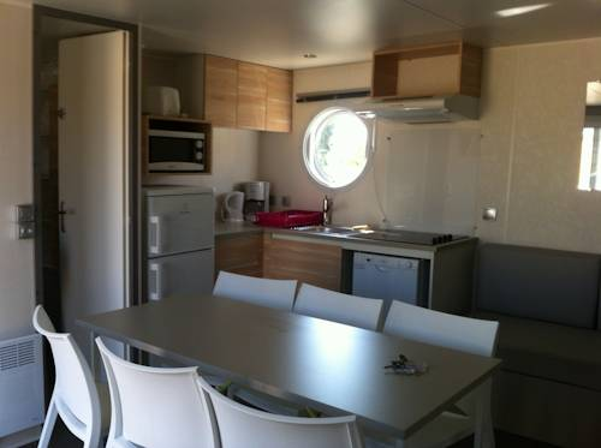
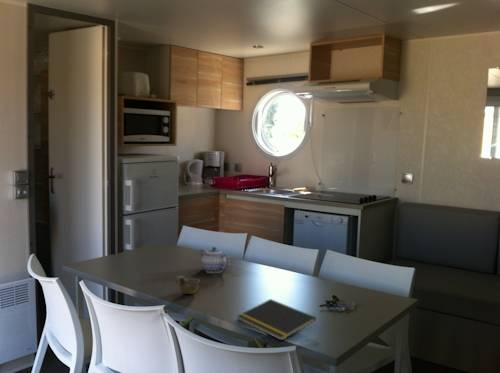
+ teapot (213, 259)
+ notepad (275, 318)
+ cup (187, 283)
